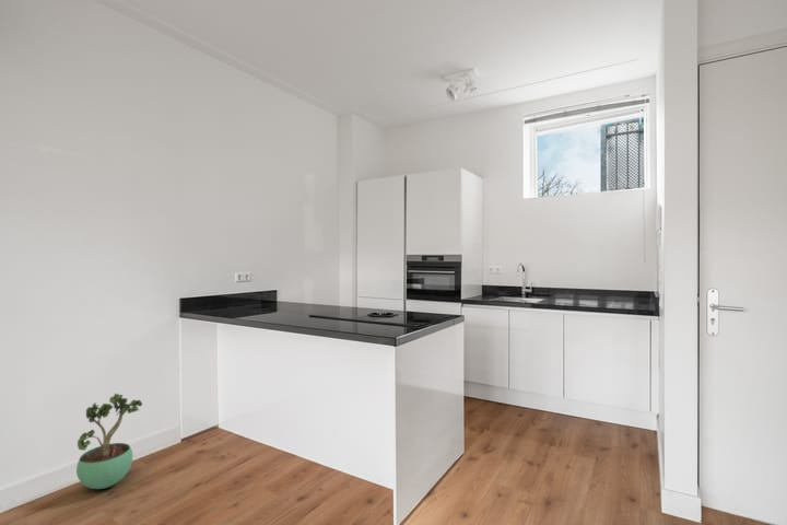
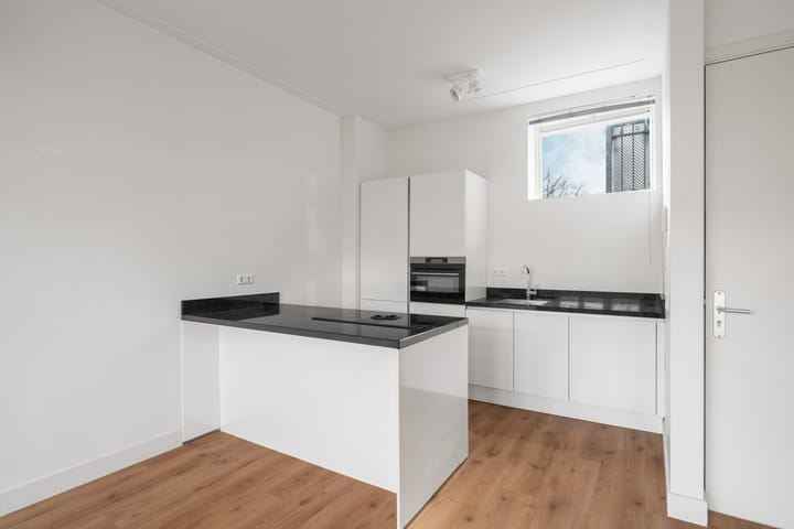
- potted plant (108, 439)
